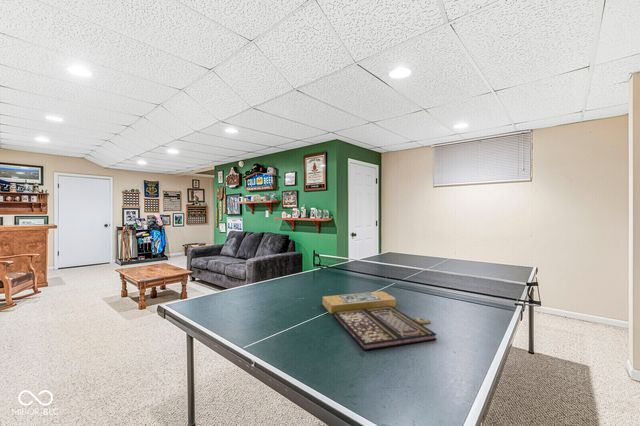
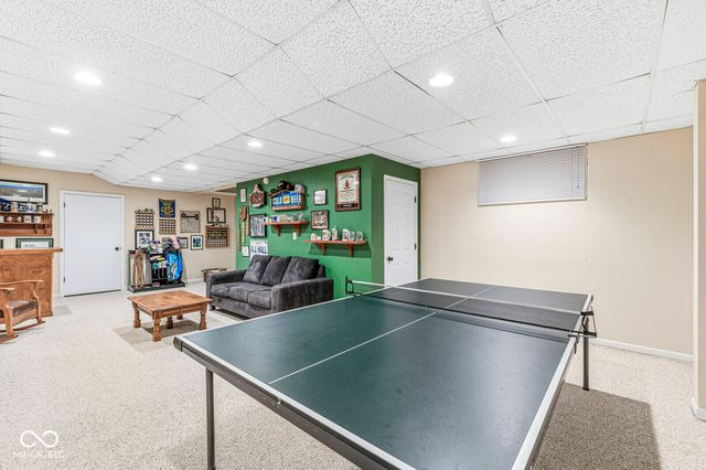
- board game (378, 313)
